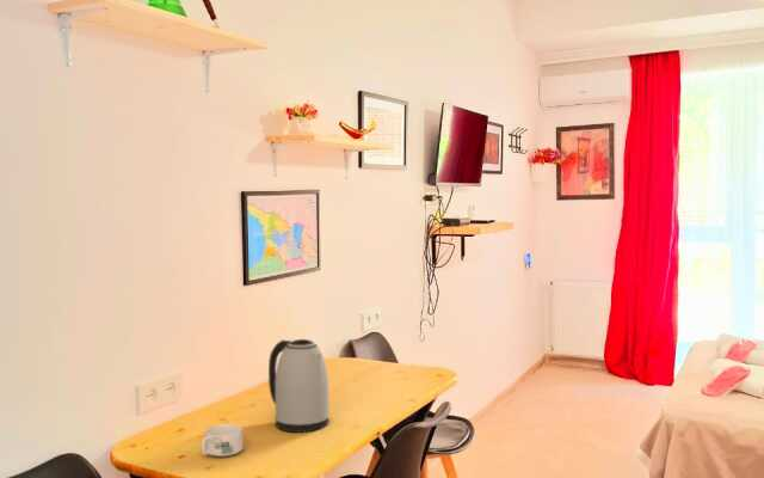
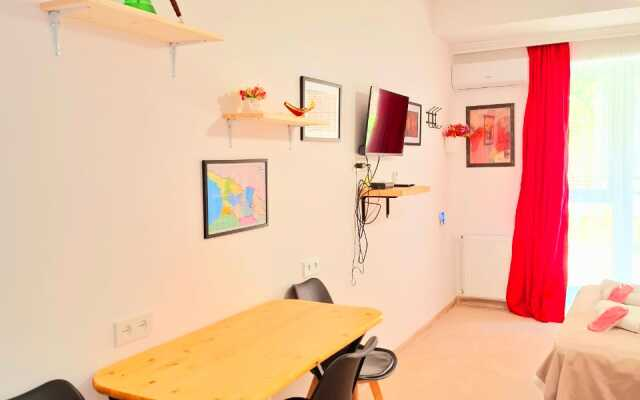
- mug (221, 441)
- kettle (295, 380)
